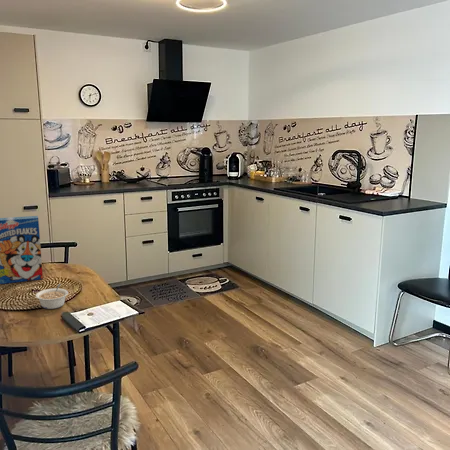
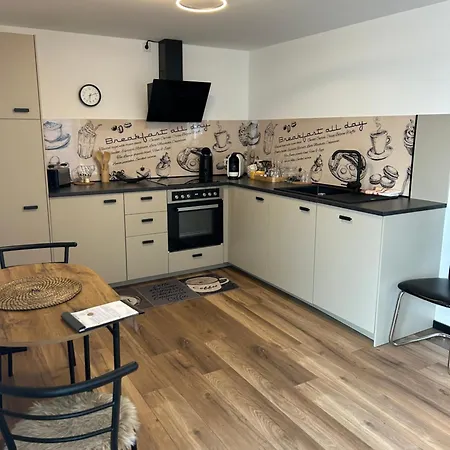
- cereal box (17, 249)
- legume (52, 297)
